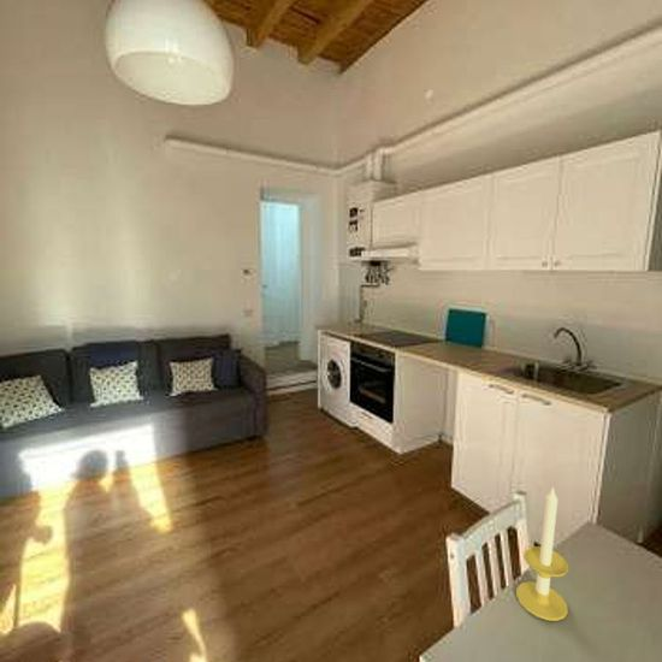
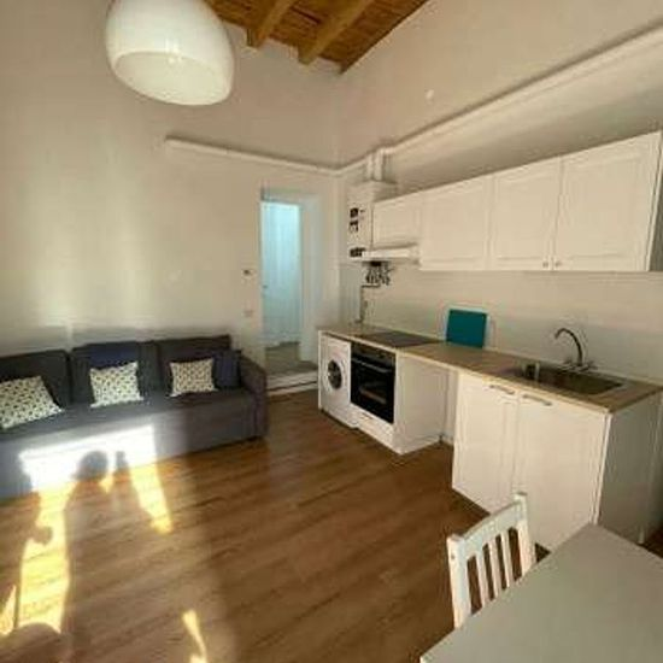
- candle (546, 544)
